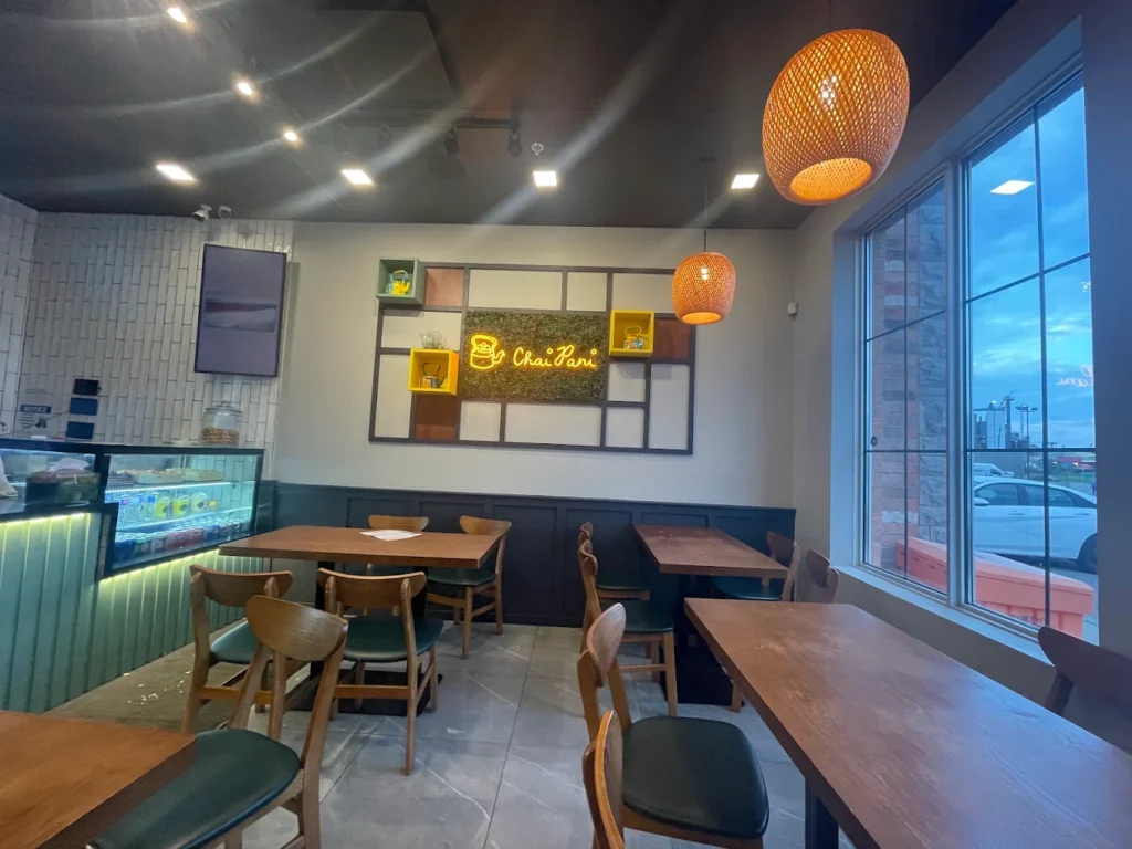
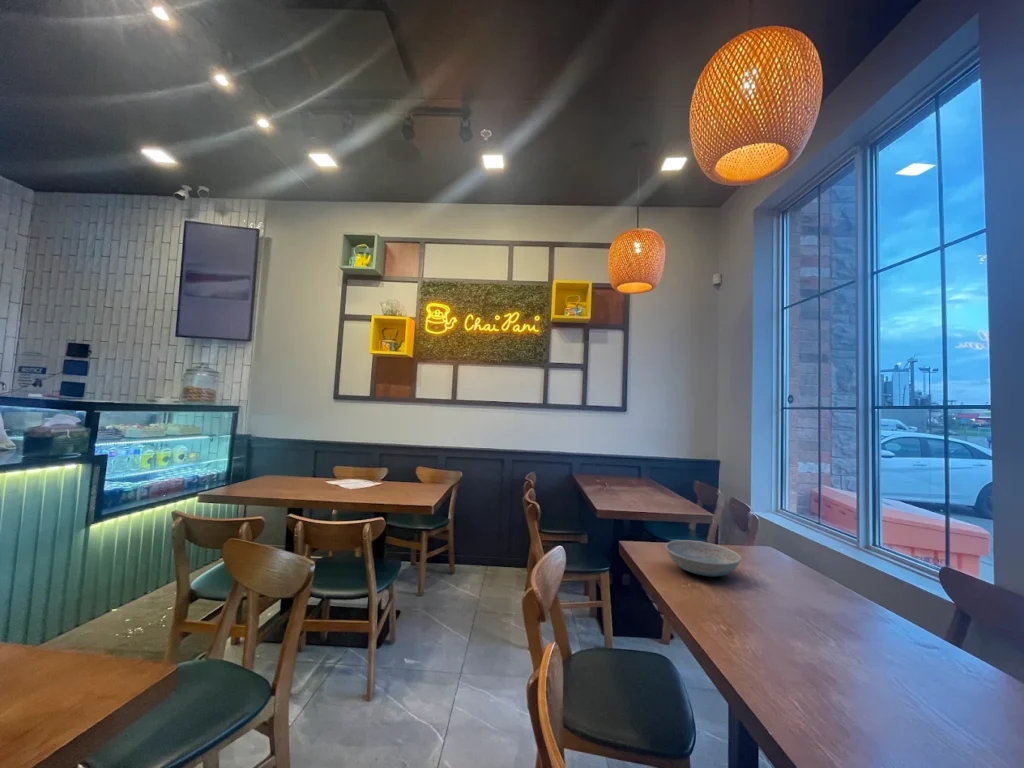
+ dish (701, 561)
